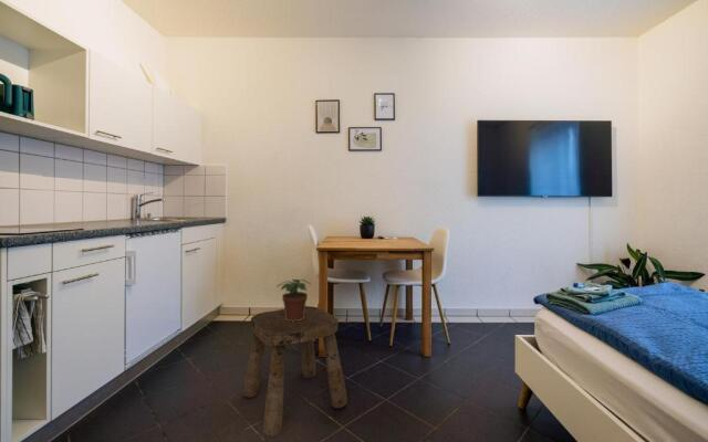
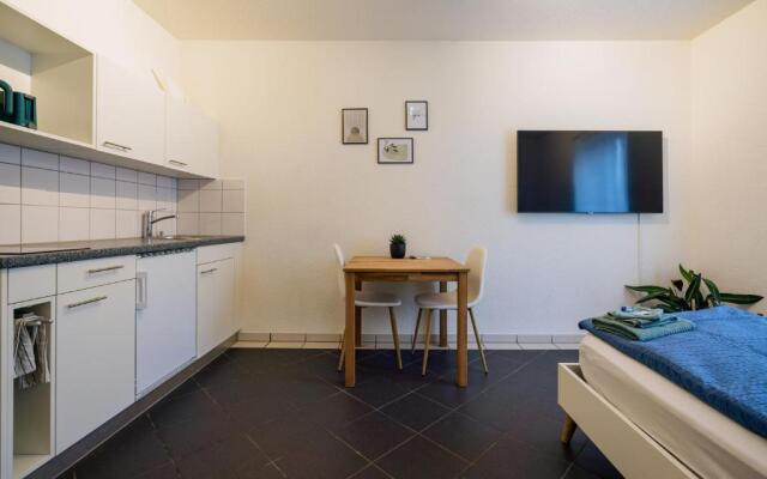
- stool (302, 358)
- potted plant (294, 298)
